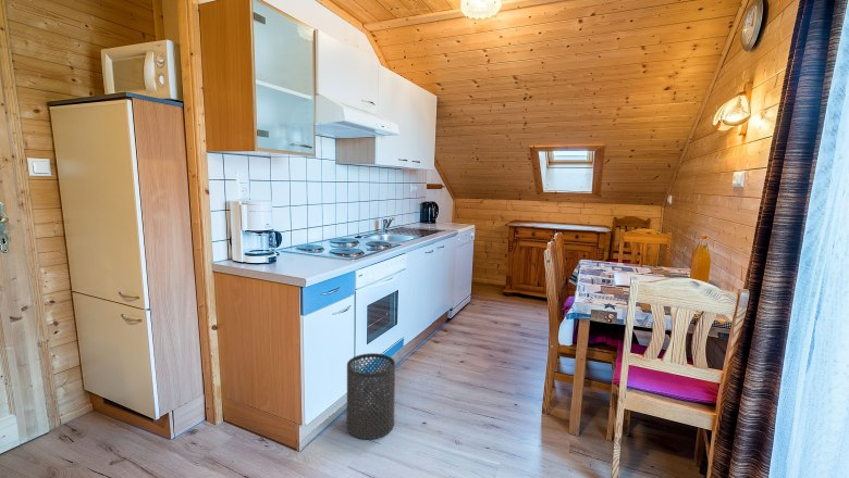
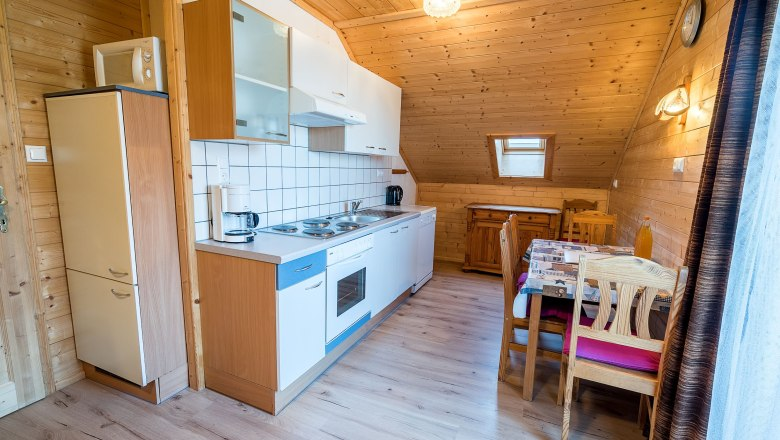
- trash can (370, 393)
